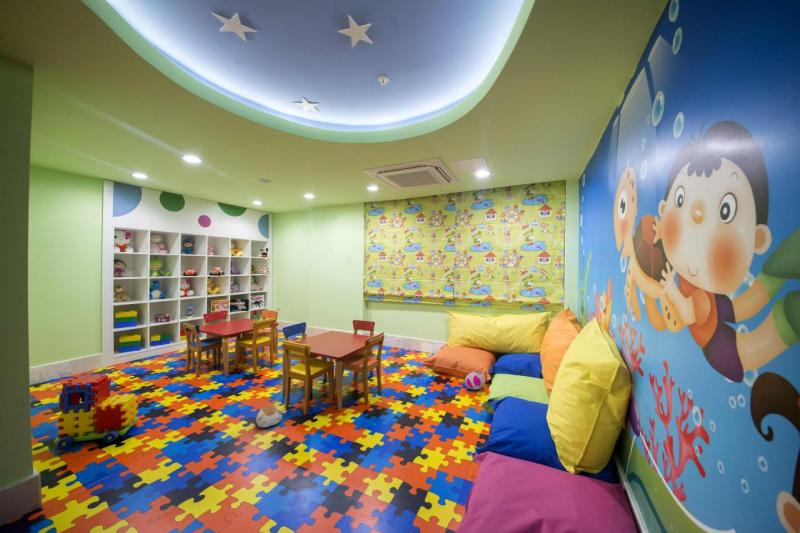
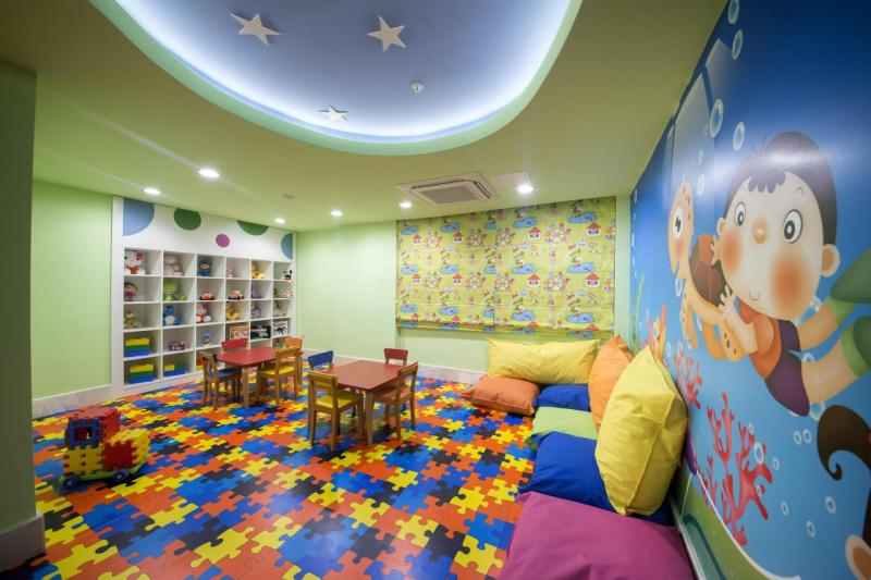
- plush toy (268, 414)
- ball (474, 379)
